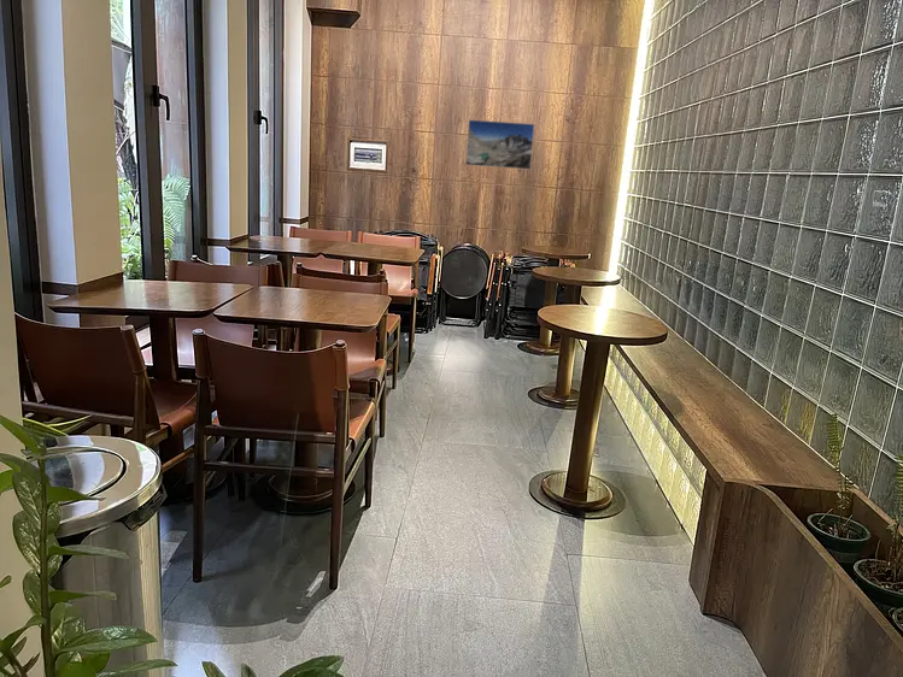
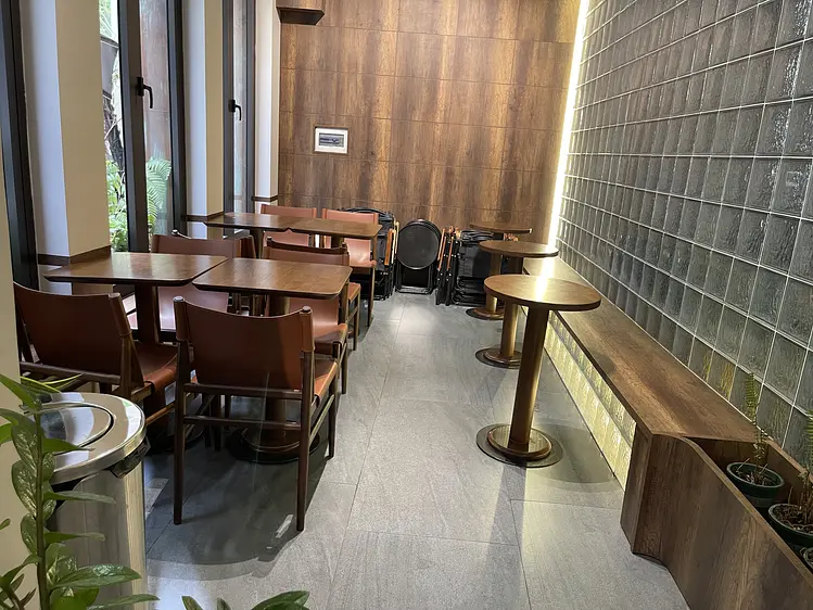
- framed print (499, 145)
